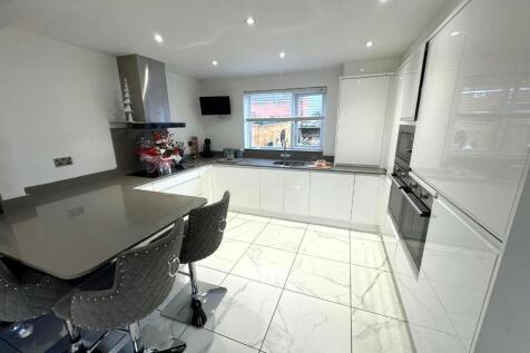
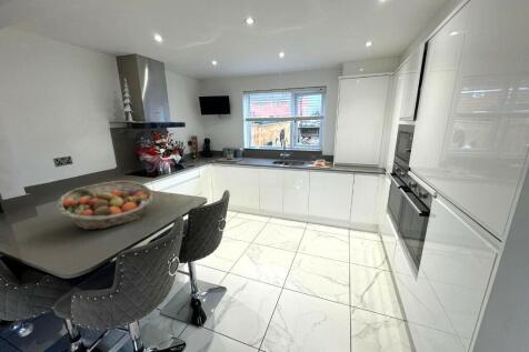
+ fruit basket (111, 202)
